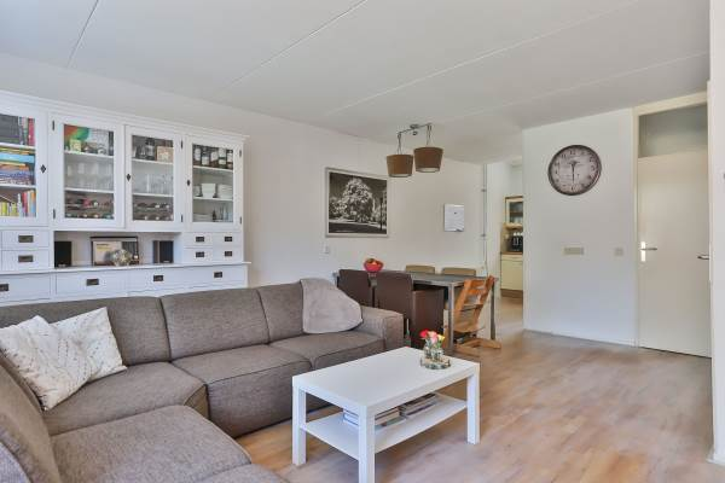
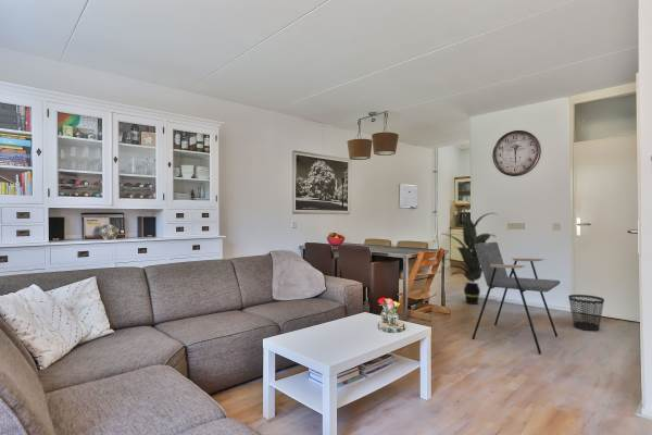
+ armchair (516, 288)
+ indoor plant (469, 254)
+ wastebasket (585, 312)
